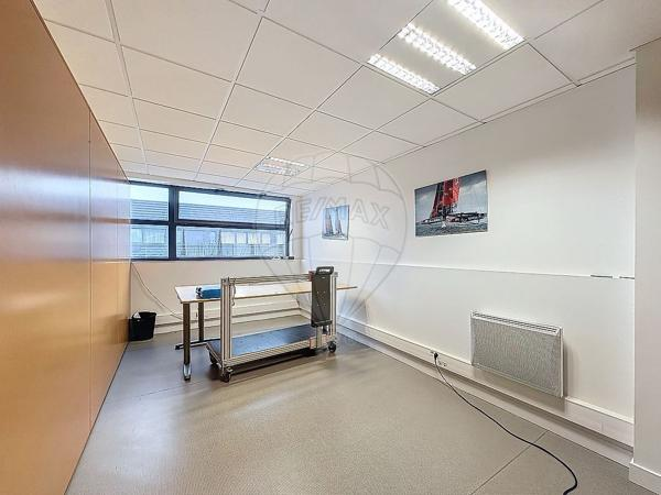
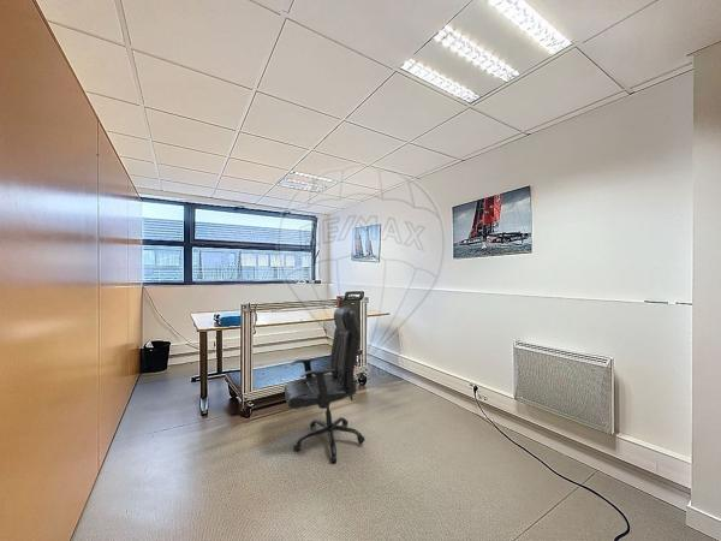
+ office chair (321, 374)
